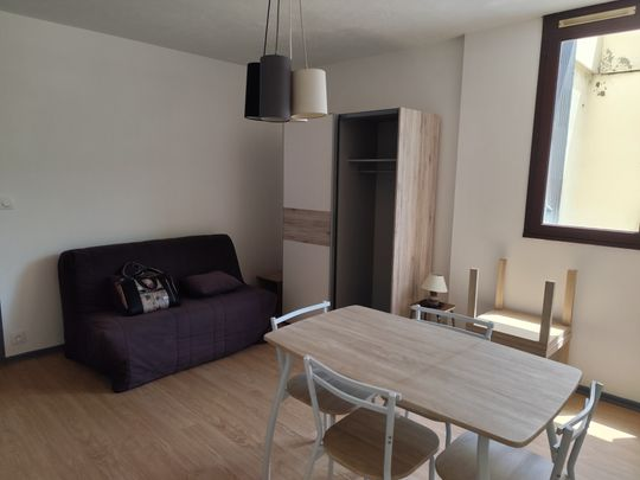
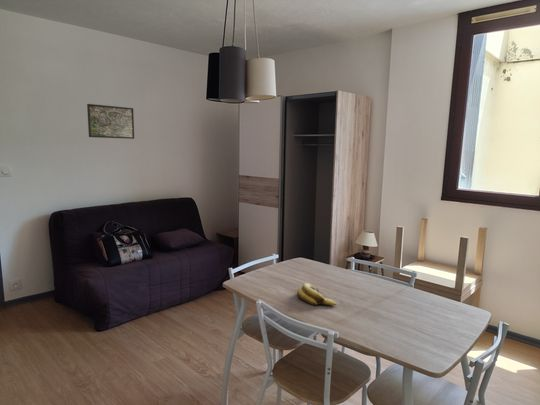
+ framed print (111, 122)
+ banana (316, 292)
